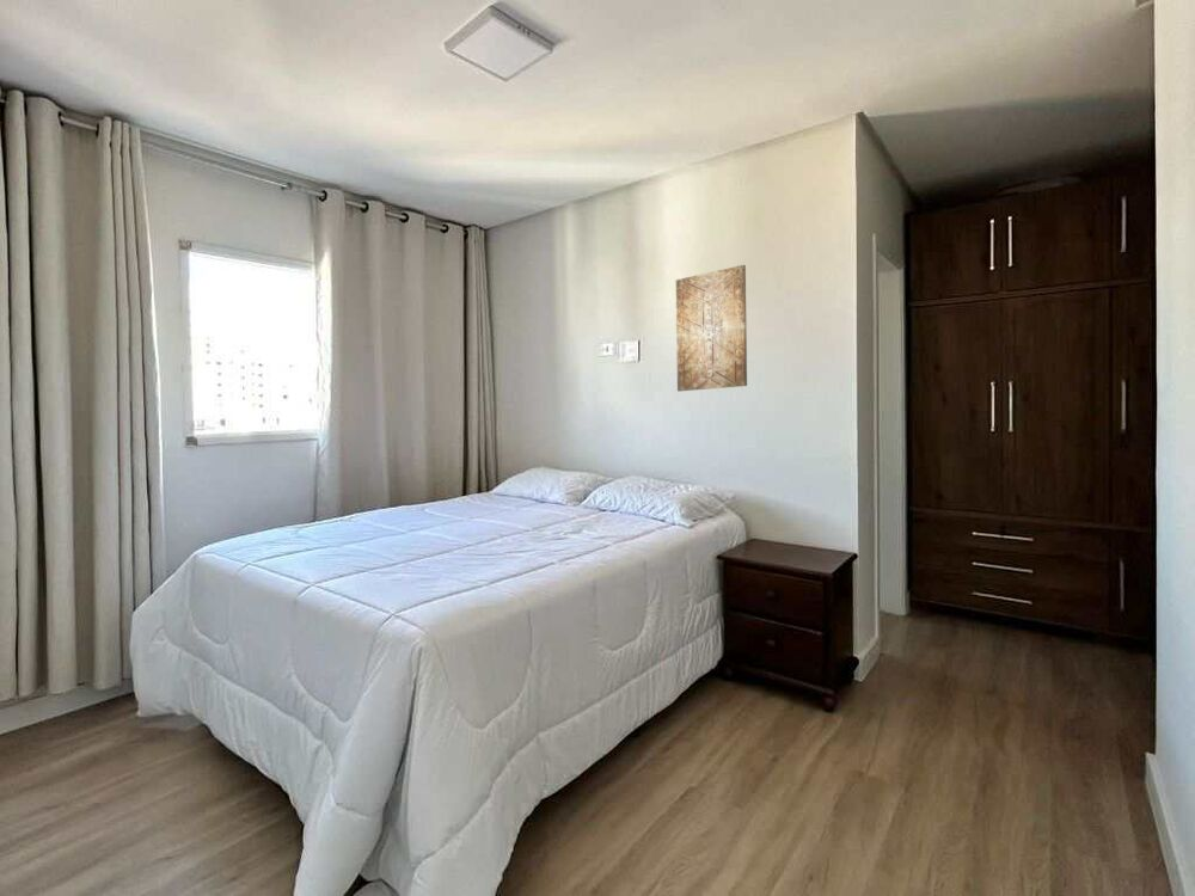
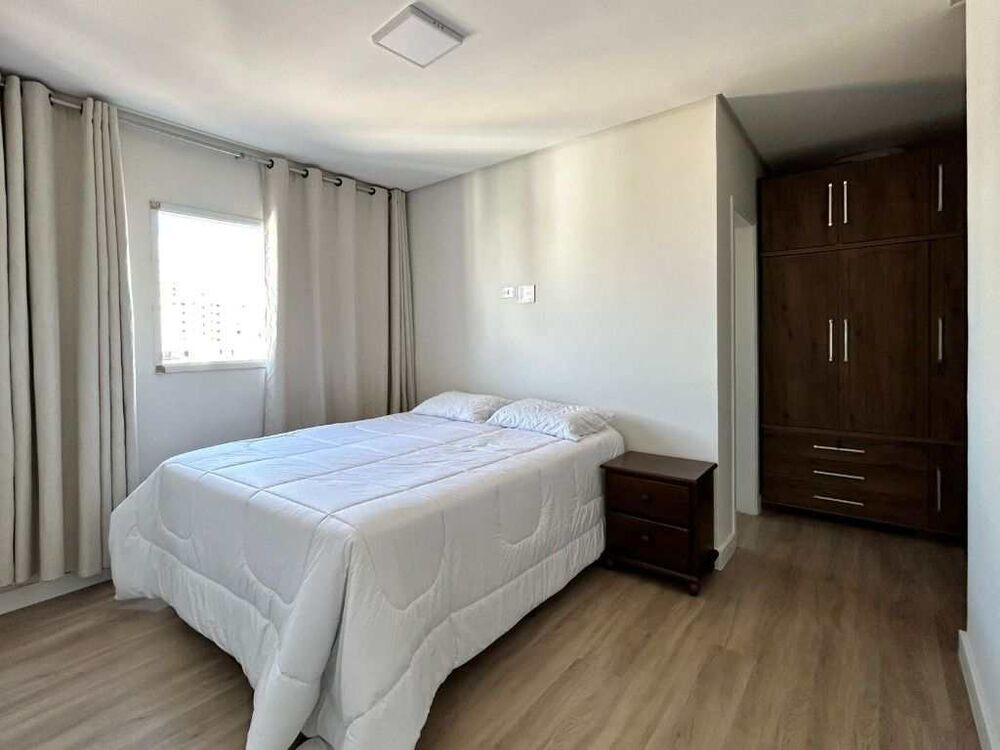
- wall art (710, 331)
